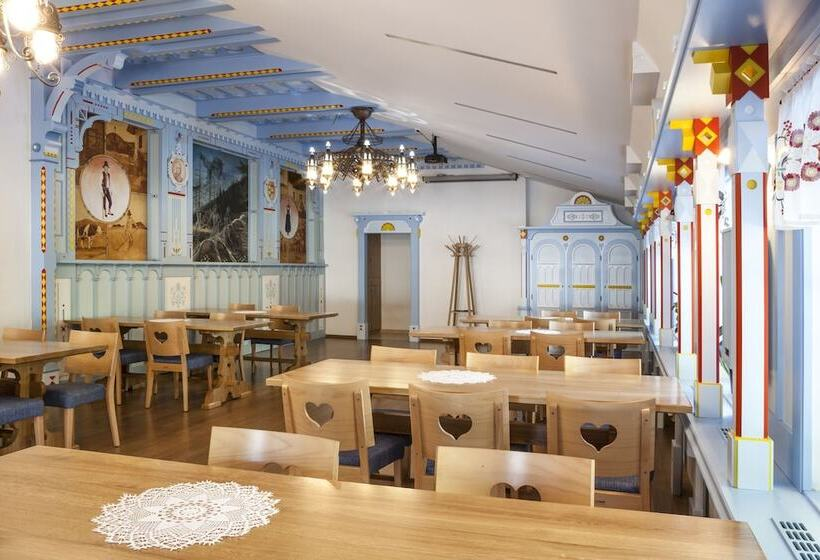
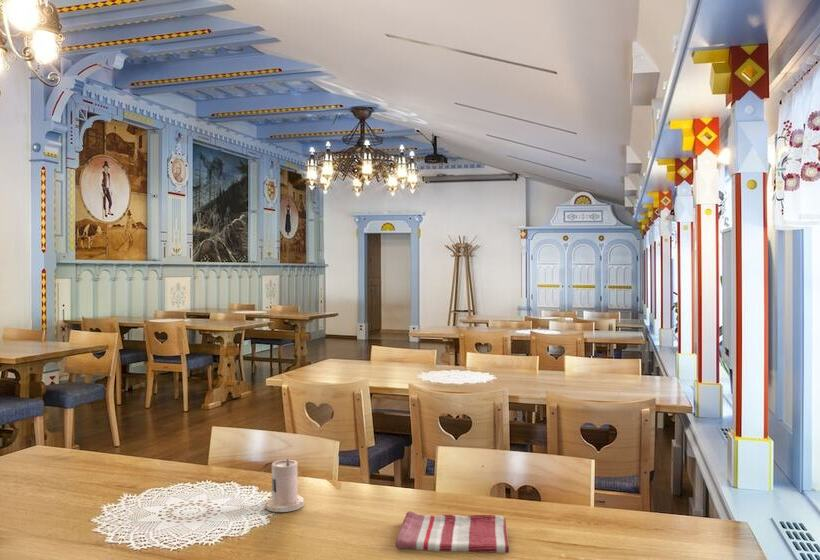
+ dish towel (453, 531)
+ candle (284, 481)
